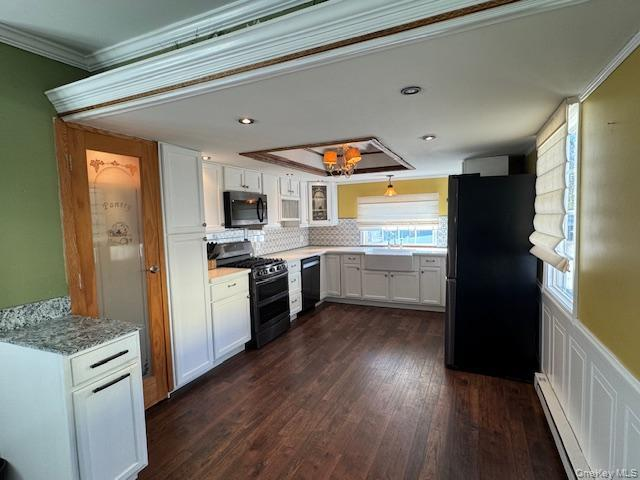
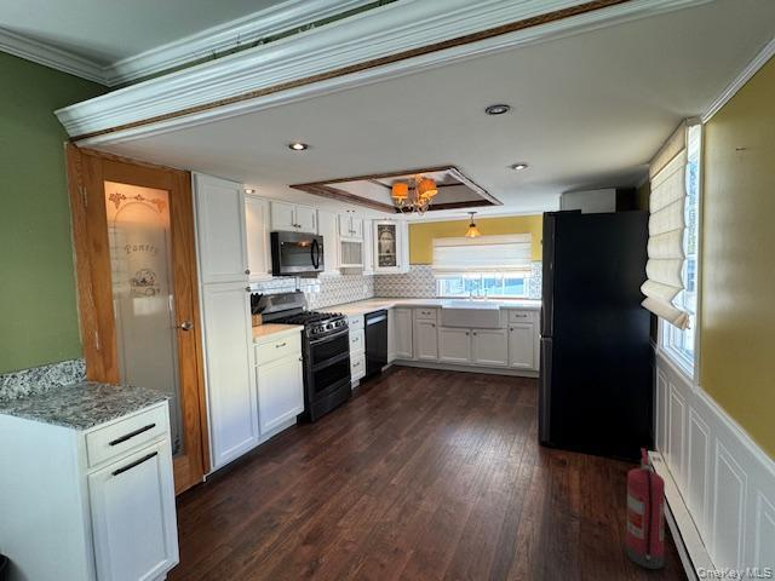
+ fire extinguisher (645, 510)
